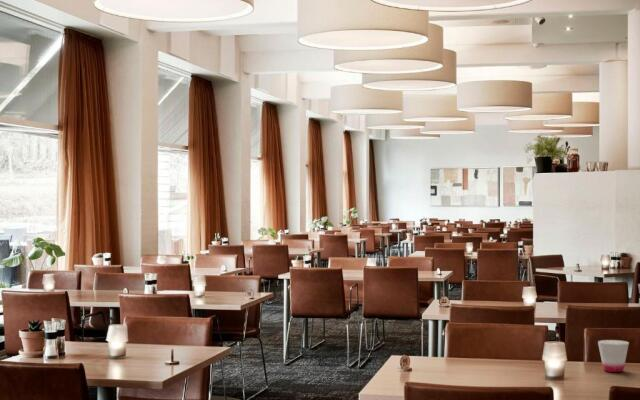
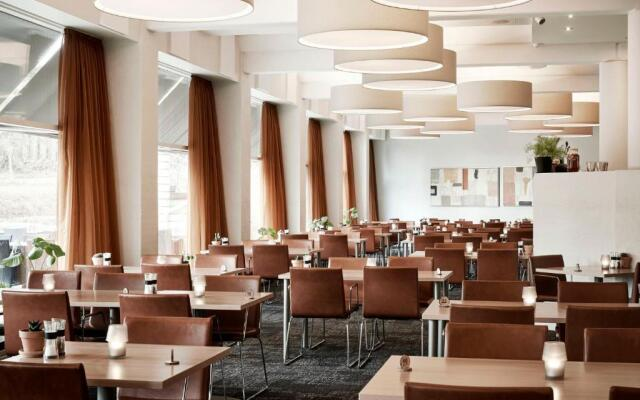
- cup (613, 356)
